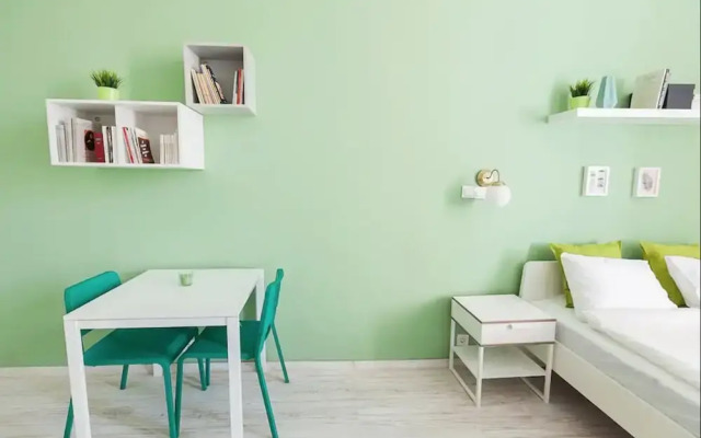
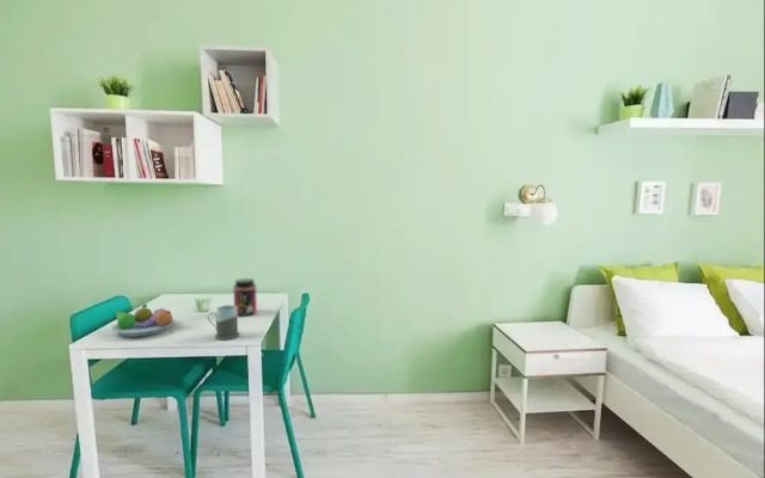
+ fruit bowl (142, 318)
+ mug (224, 321)
+ jar (245, 296)
